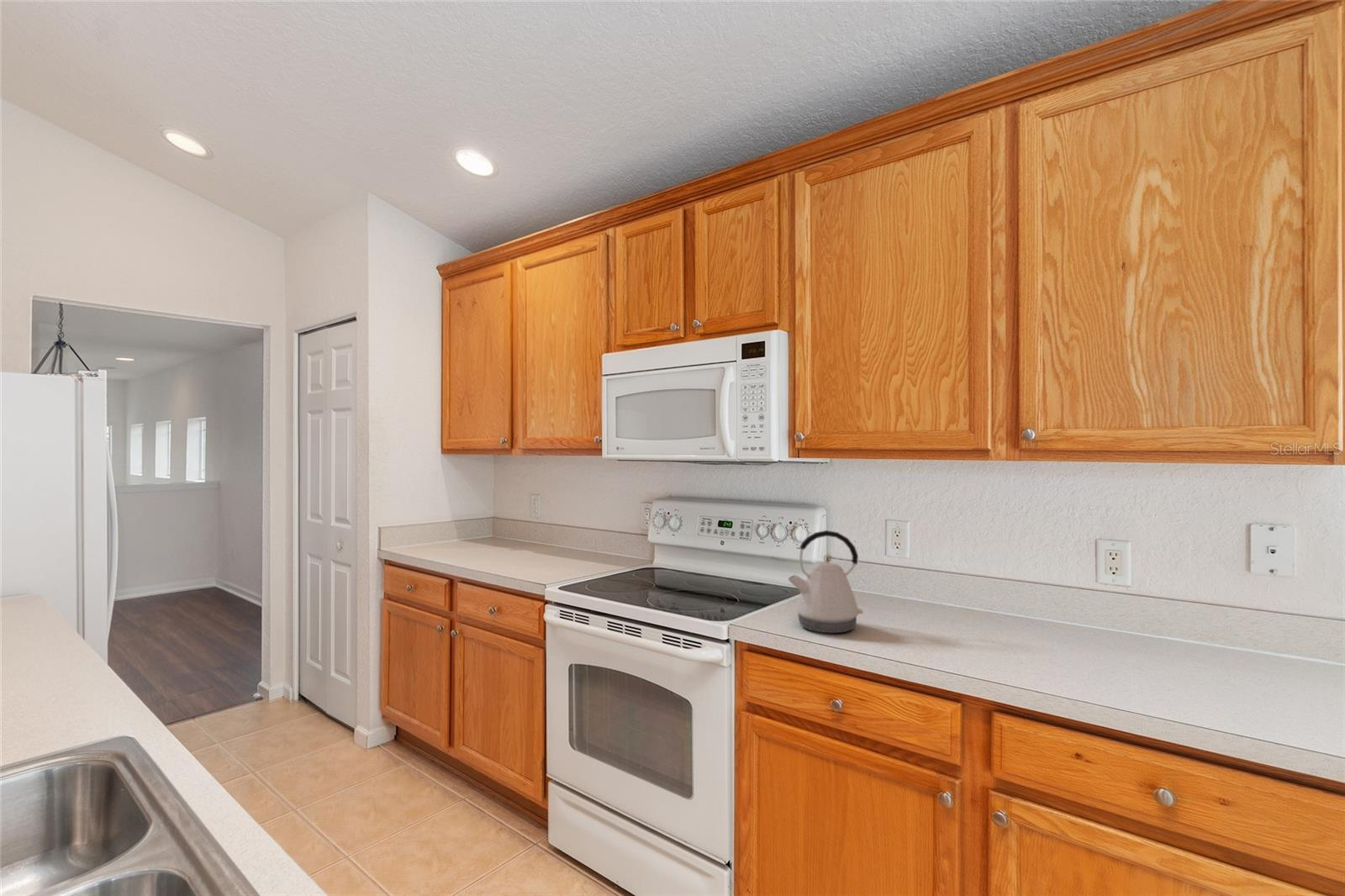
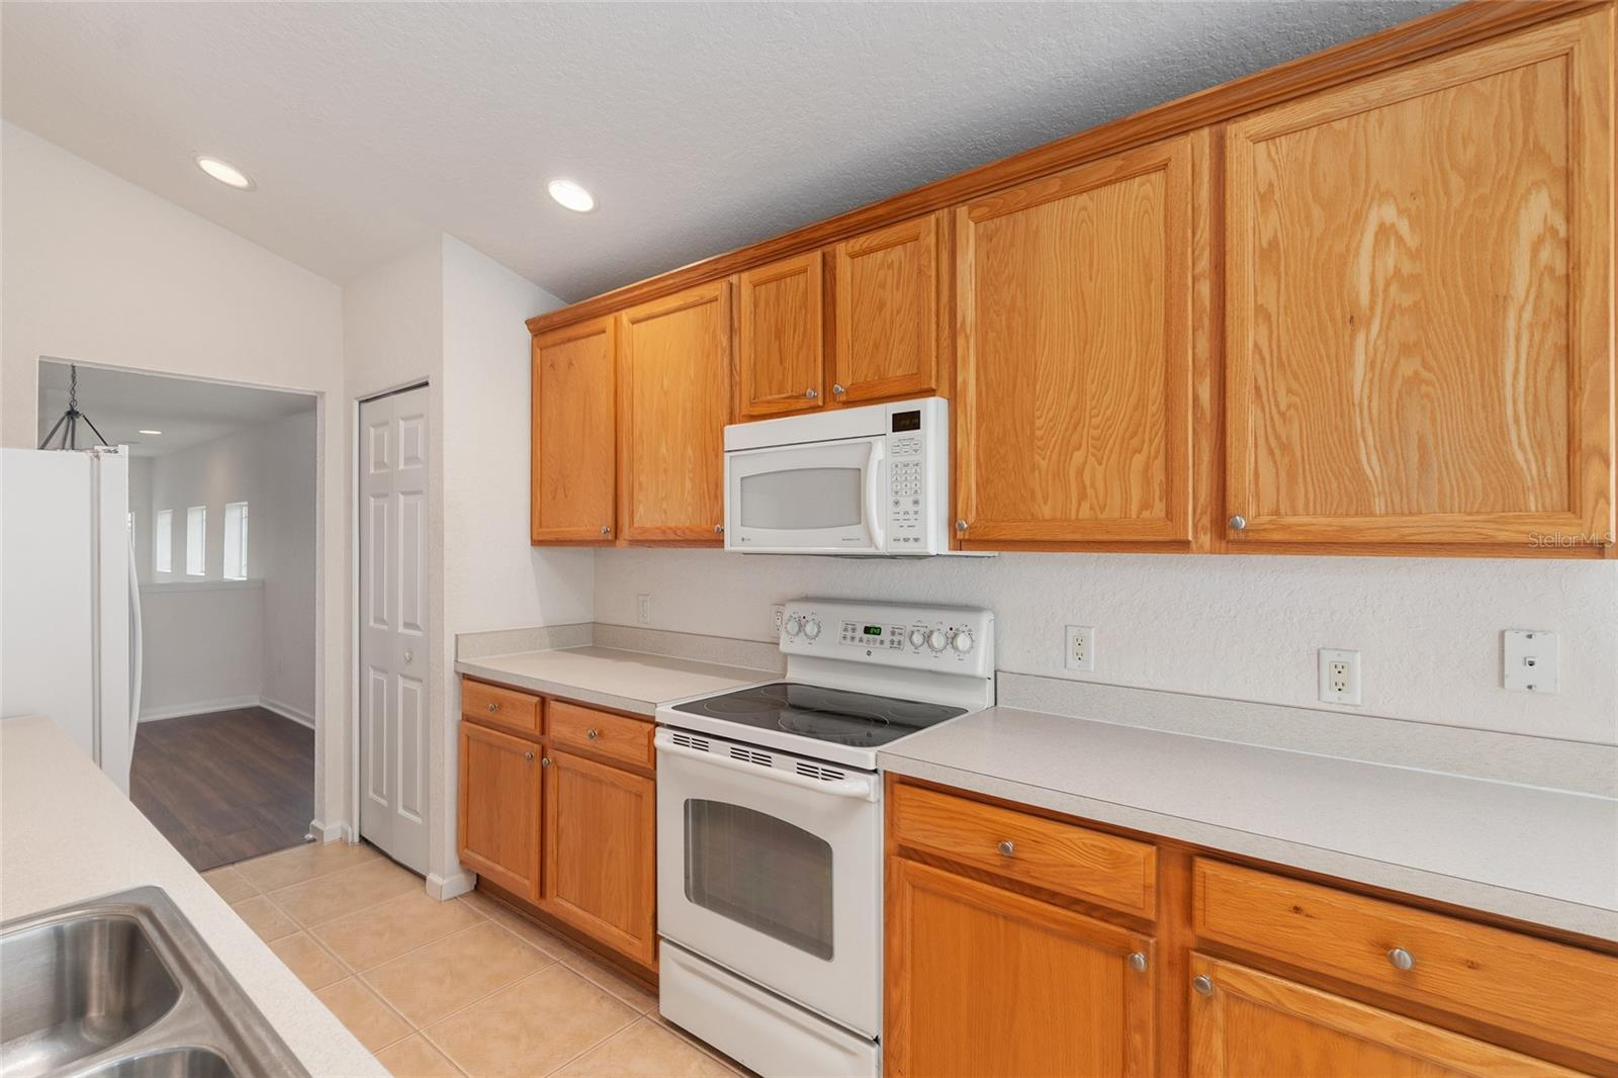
- kettle (825, 578)
